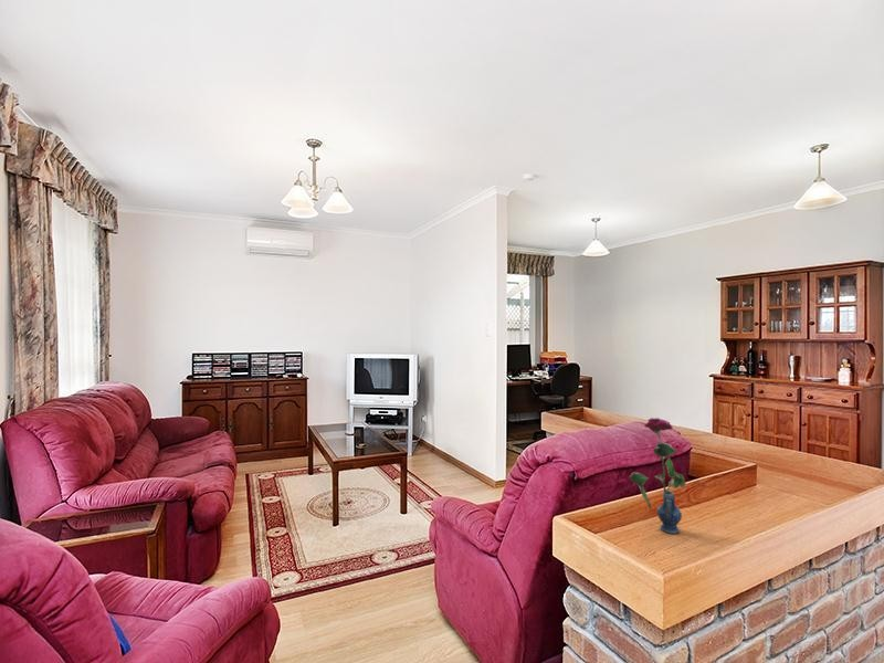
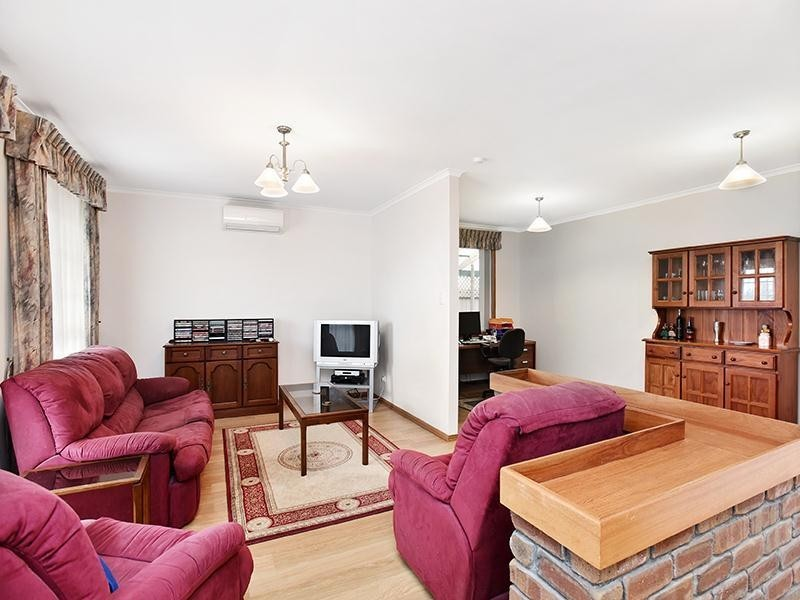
- vase (656, 475)
